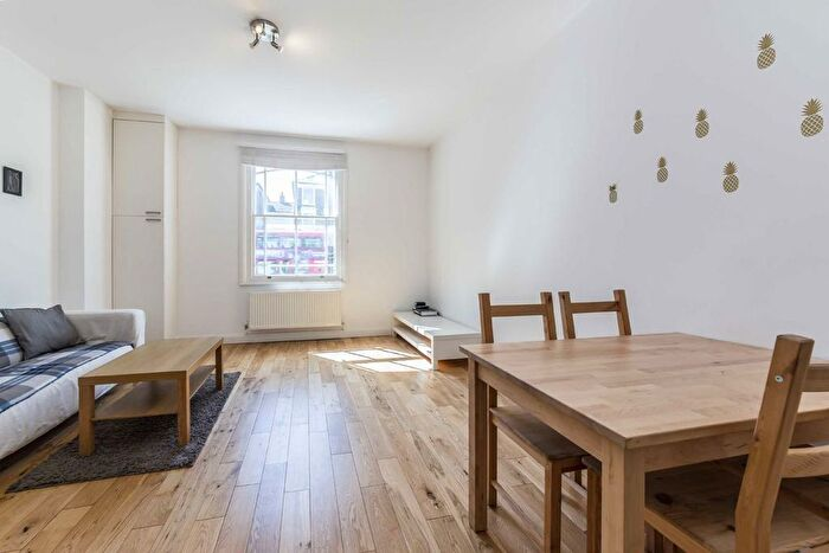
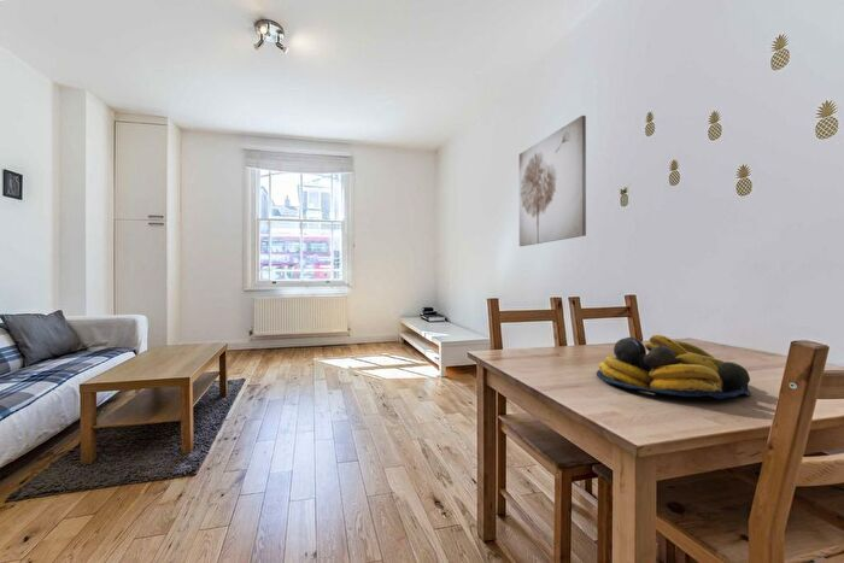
+ wall art (547, 189)
+ fruit bowl (664, 358)
